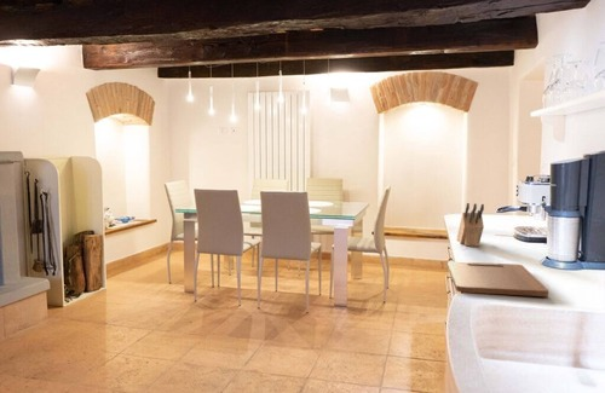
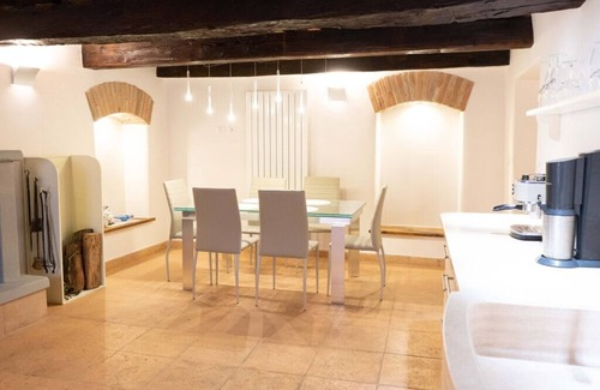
- cutting board (491, 276)
- knife block (469, 222)
